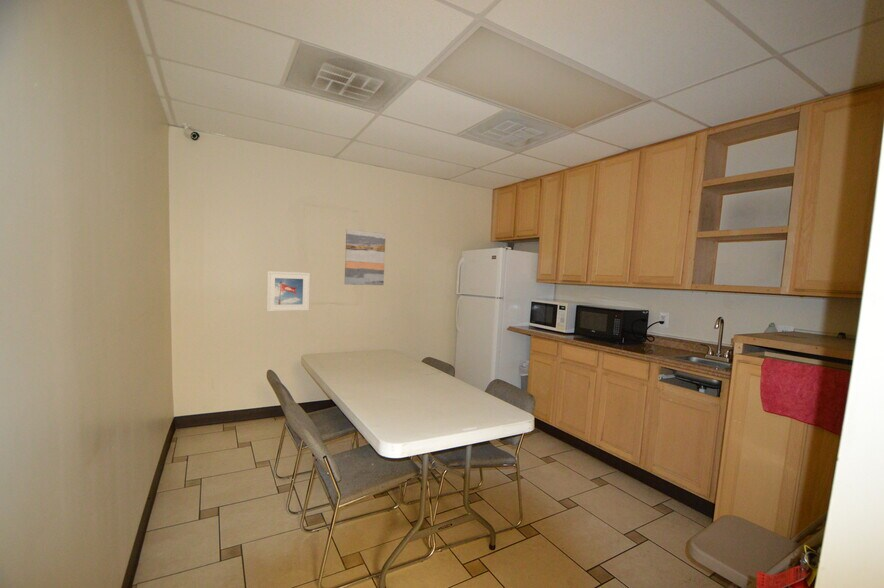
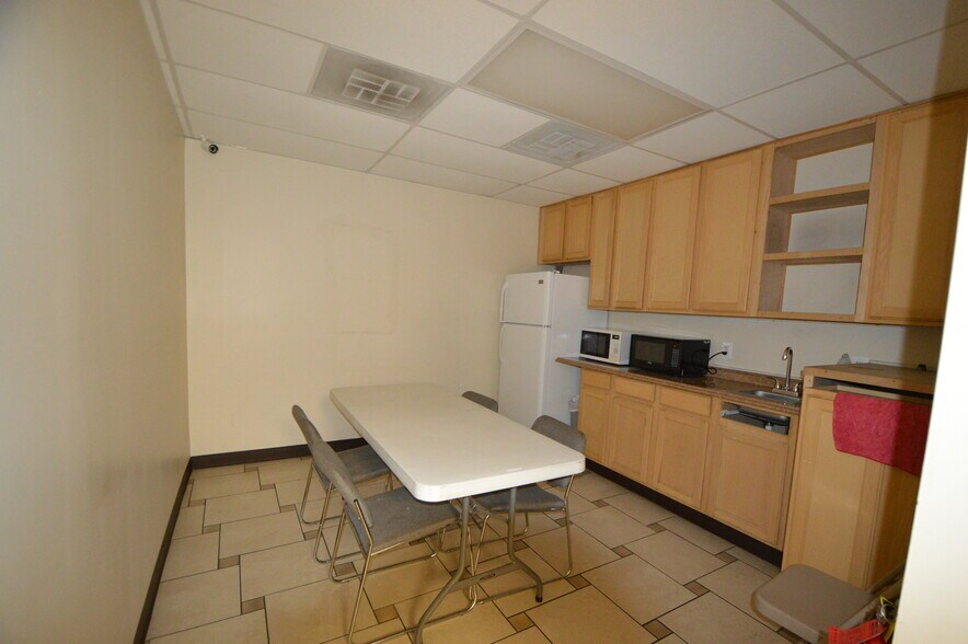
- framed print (288, 291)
- wall art (365, 258)
